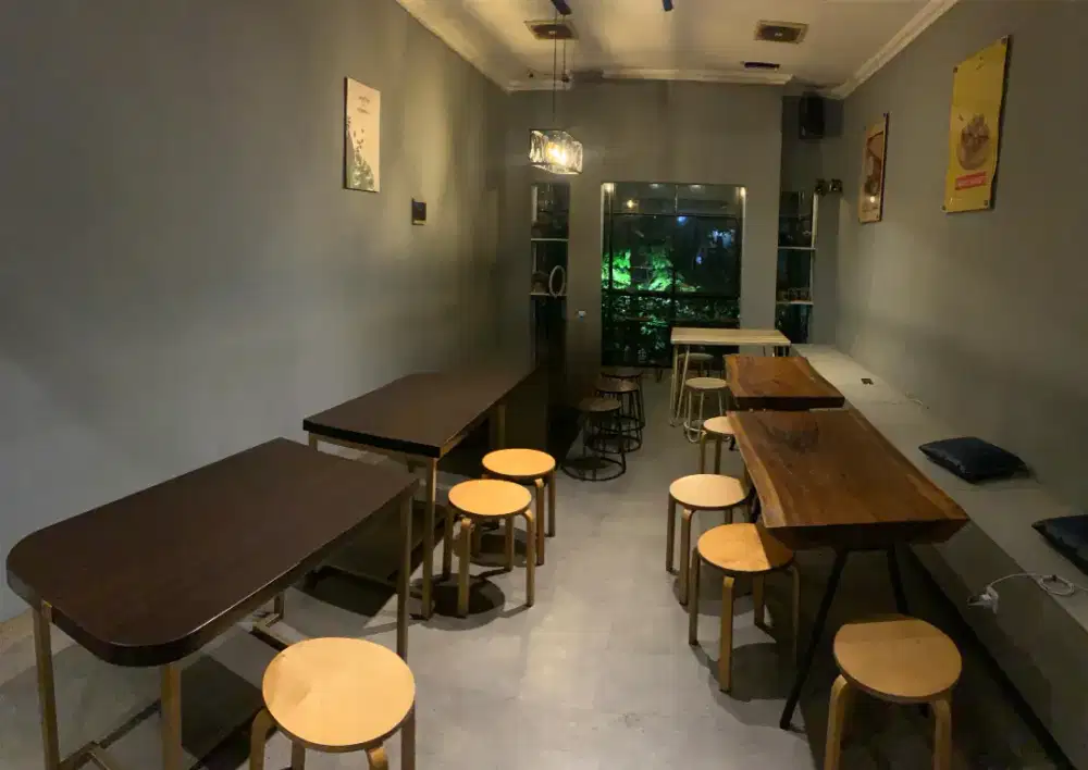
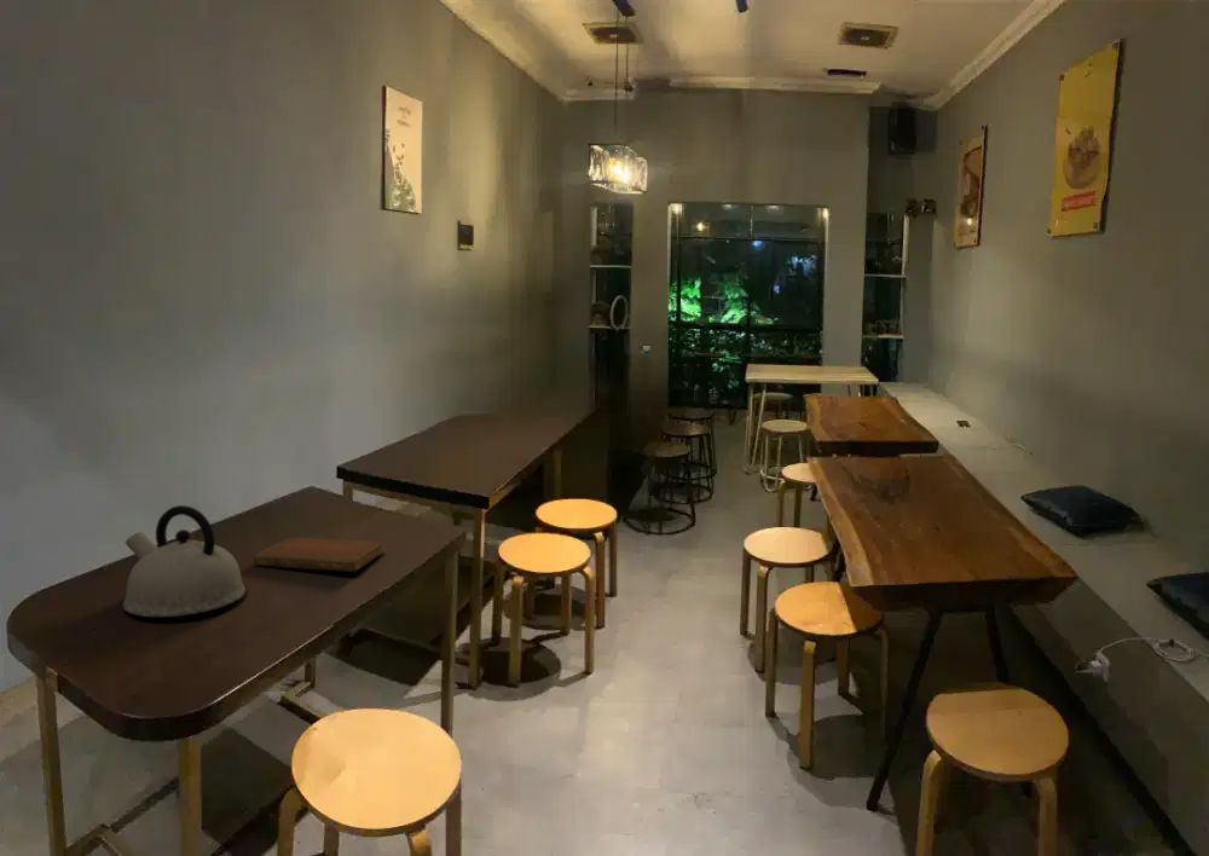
+ kettle (179, 551)
+ notebook (320, 554)
